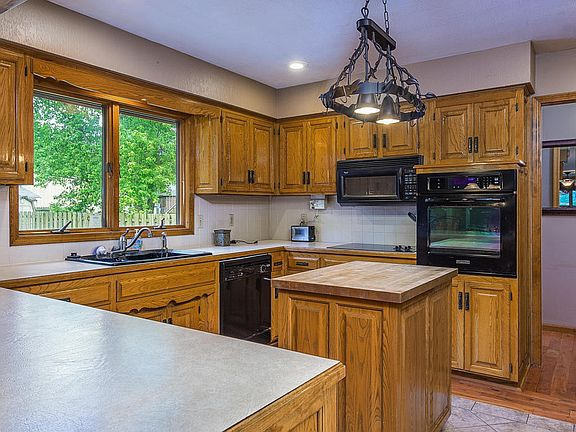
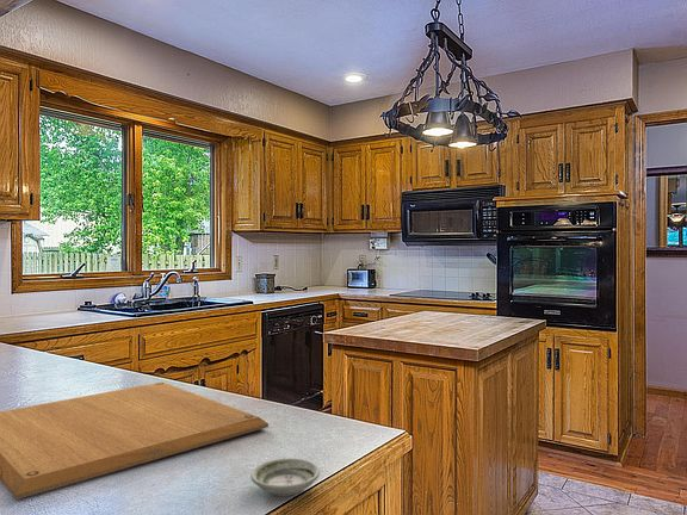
+ chopping board (112, 422)
+ saucer (285, 479)
